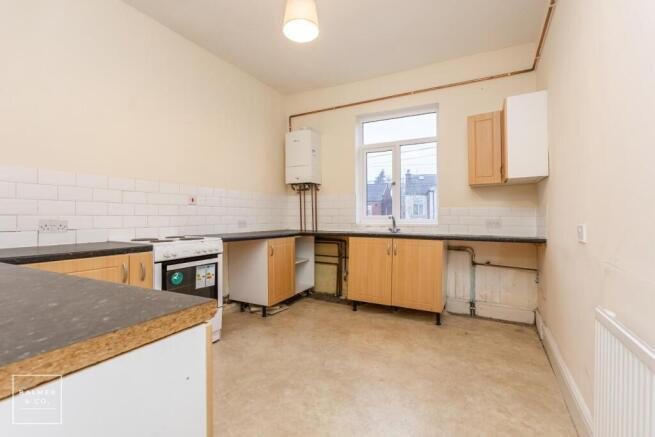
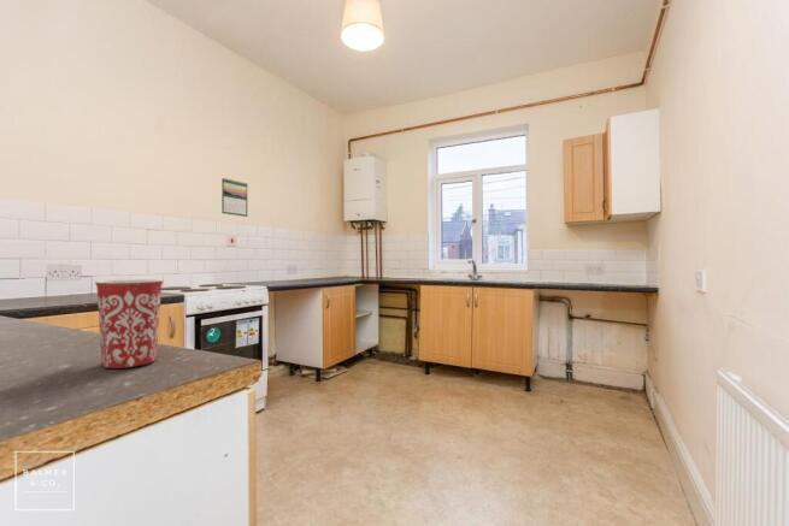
+ calendar (235, 197)
+ mug (130, 319)
